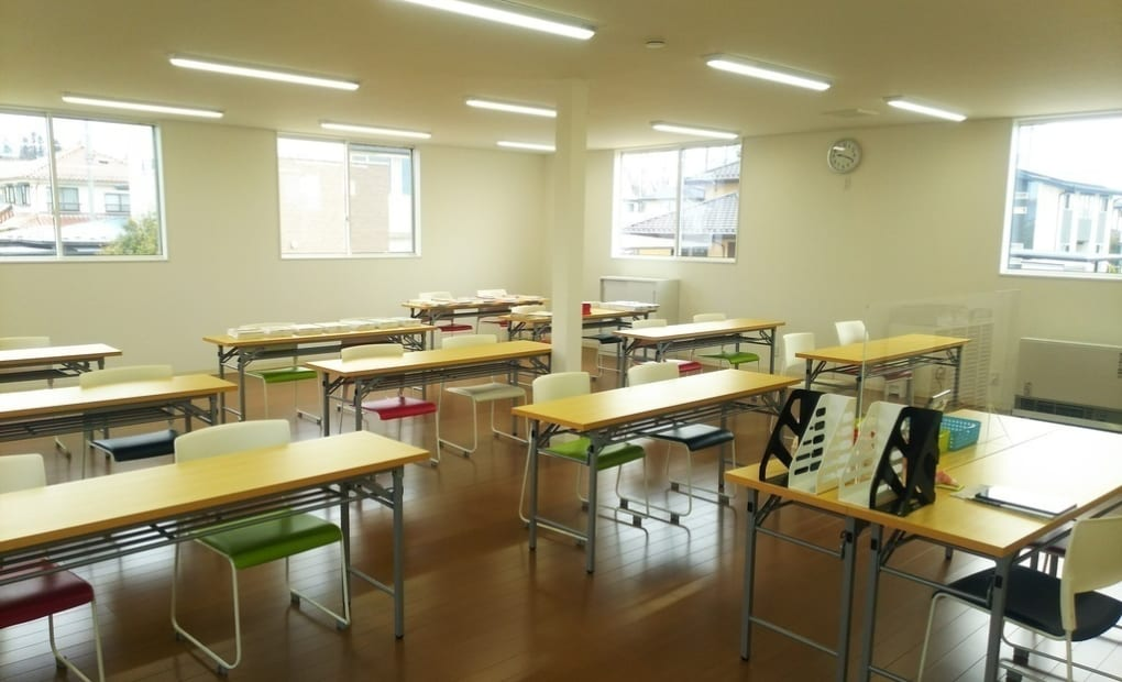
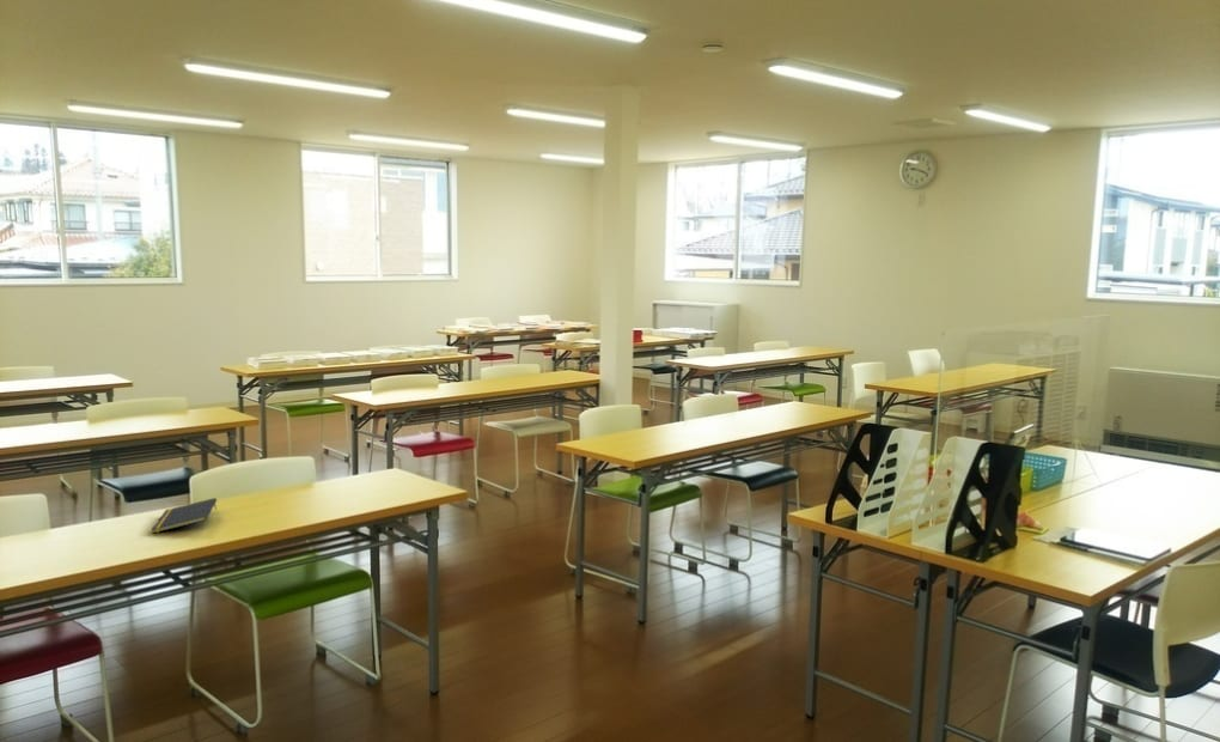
+ notepad (185, 515)
